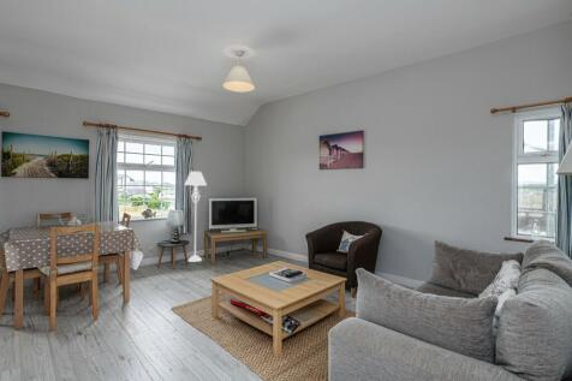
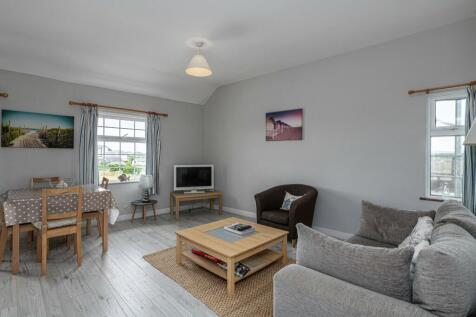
- floor lamp (195, 215)
